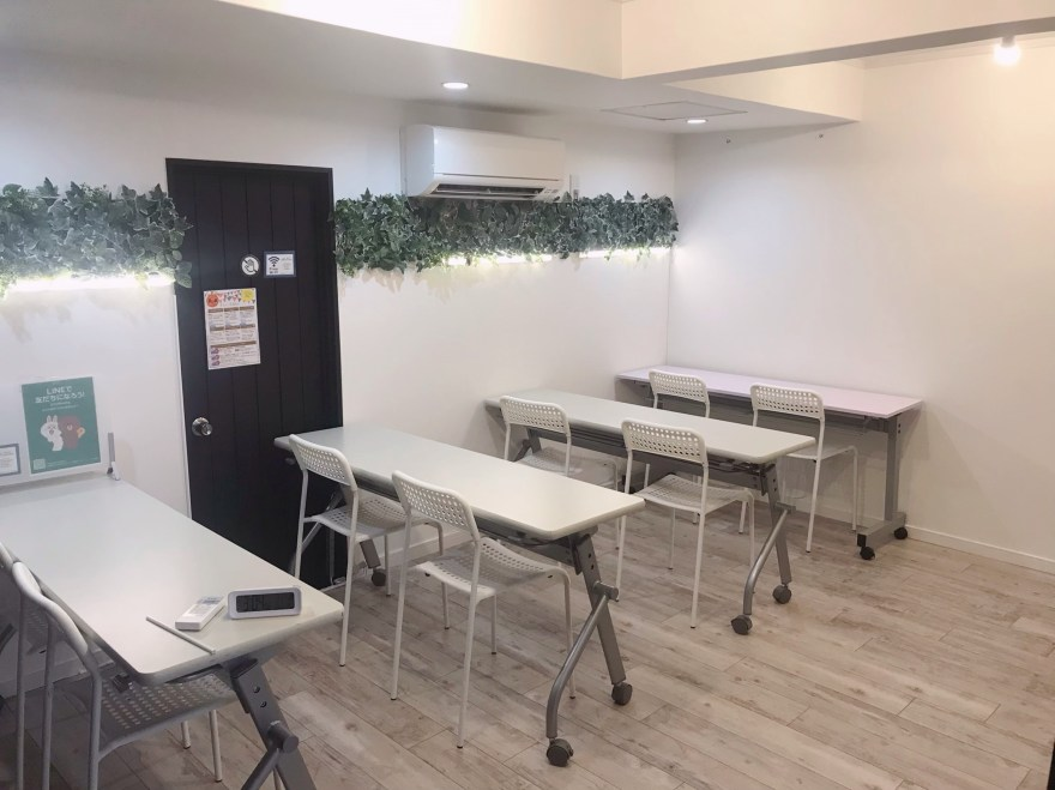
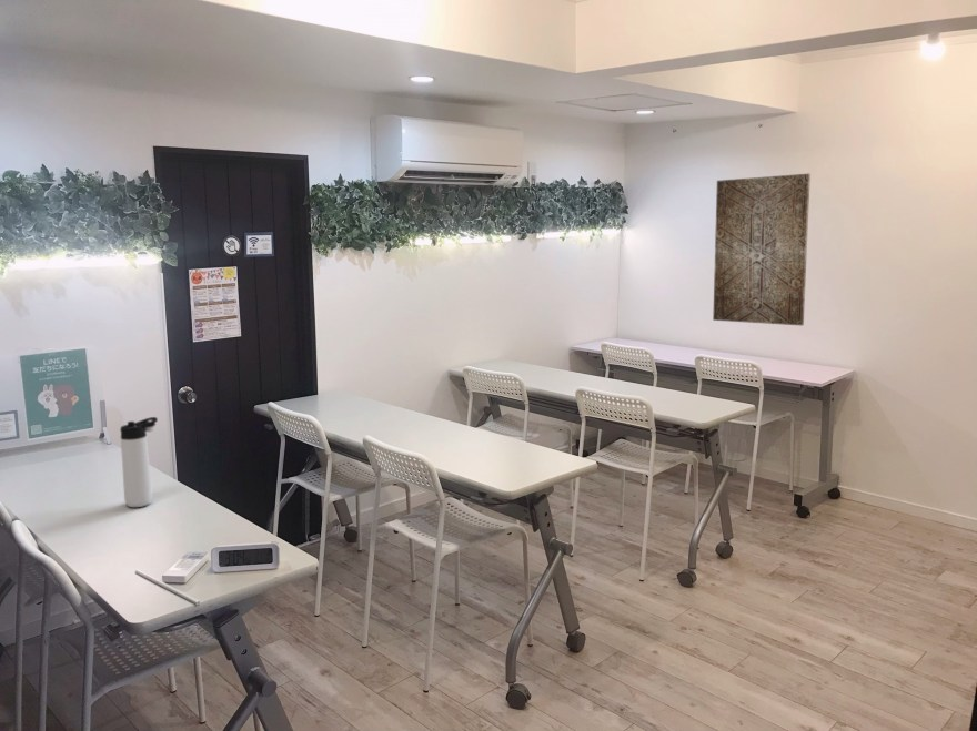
+ wall art (758, 251)
+ thermos bottle (141, 461)
